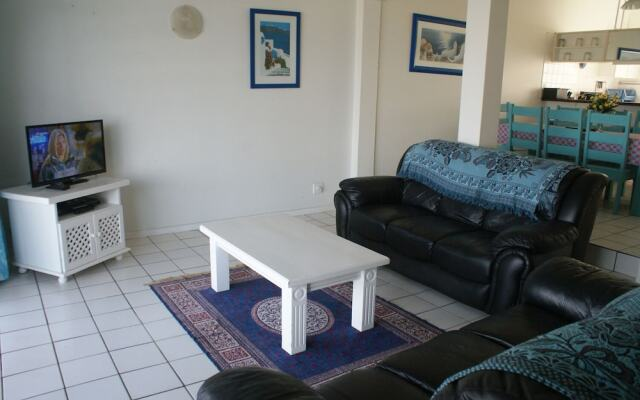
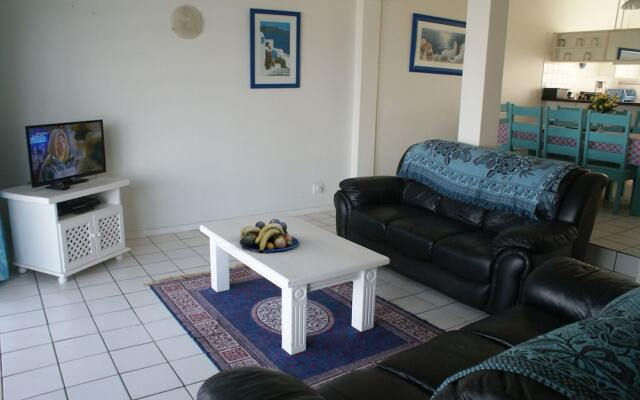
+ fruit bowl (269, 232)
